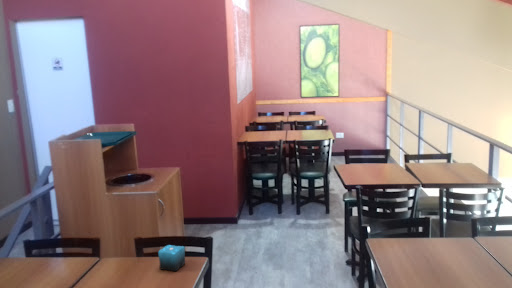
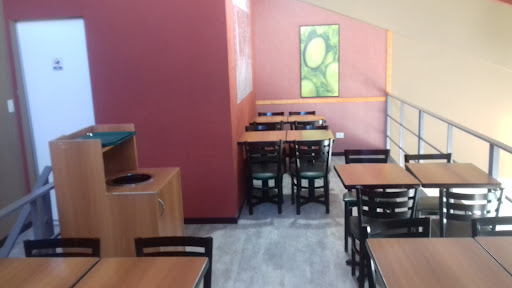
- candle (171, 253)
